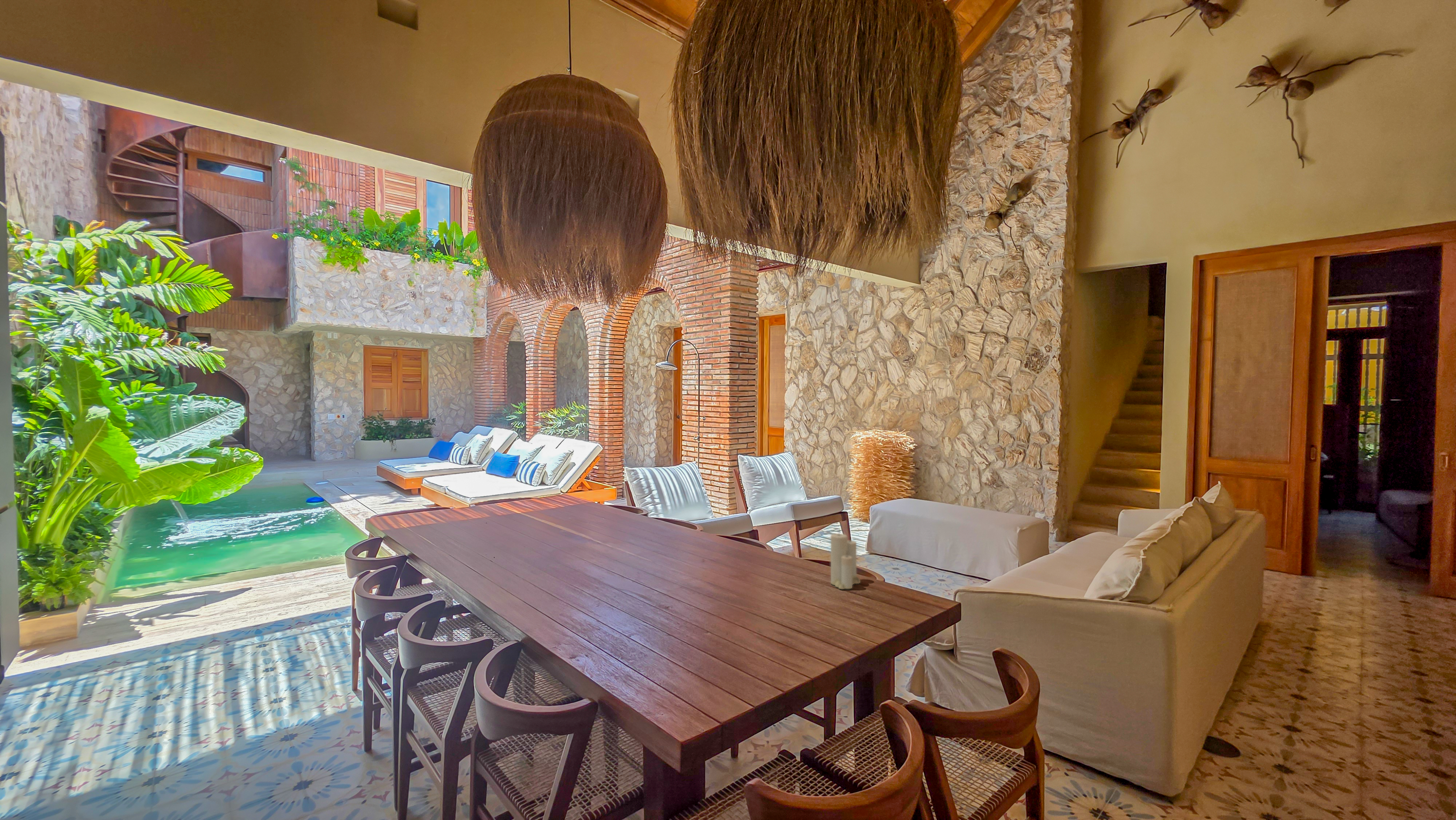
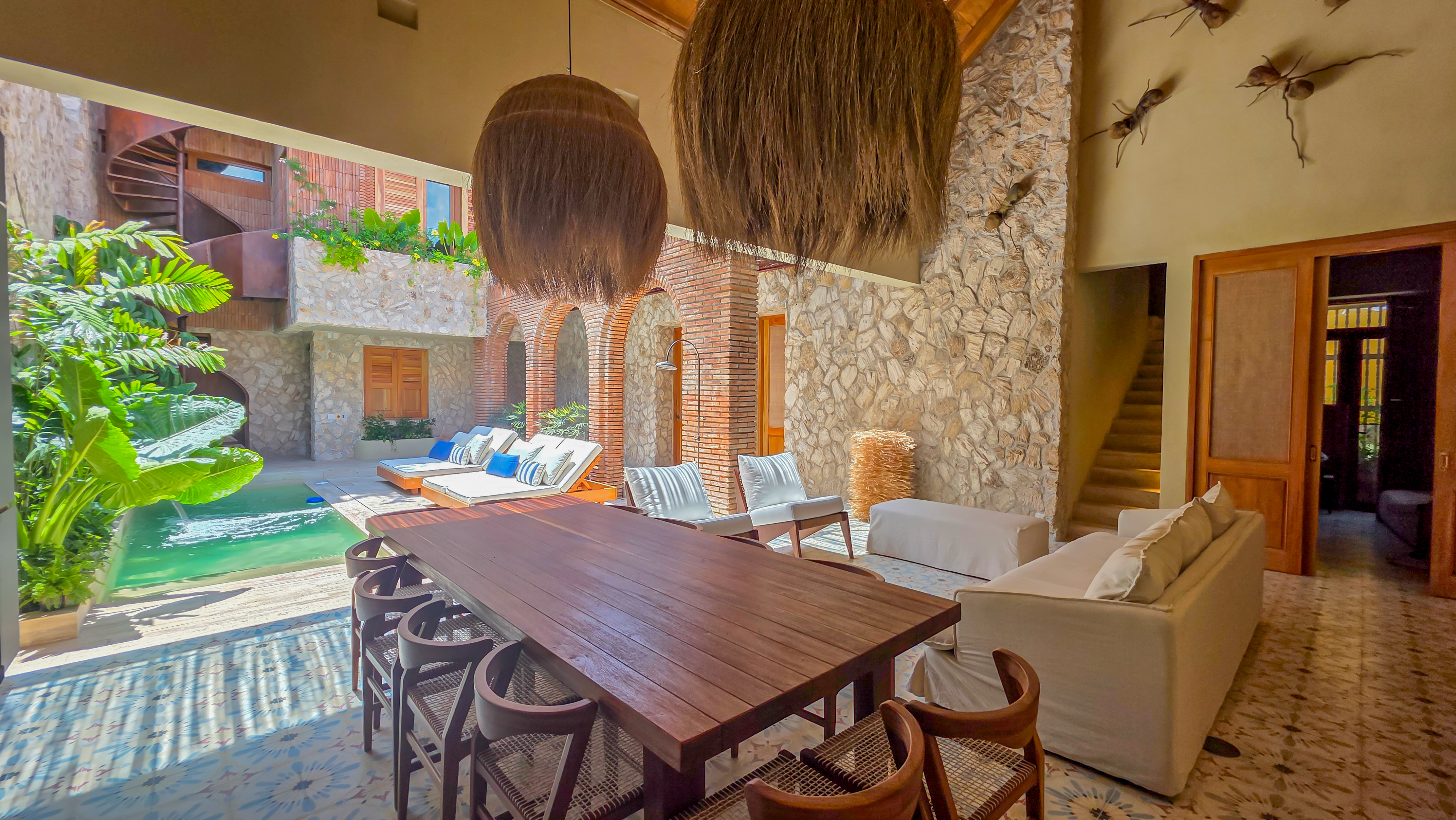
- candle (845, 557)
